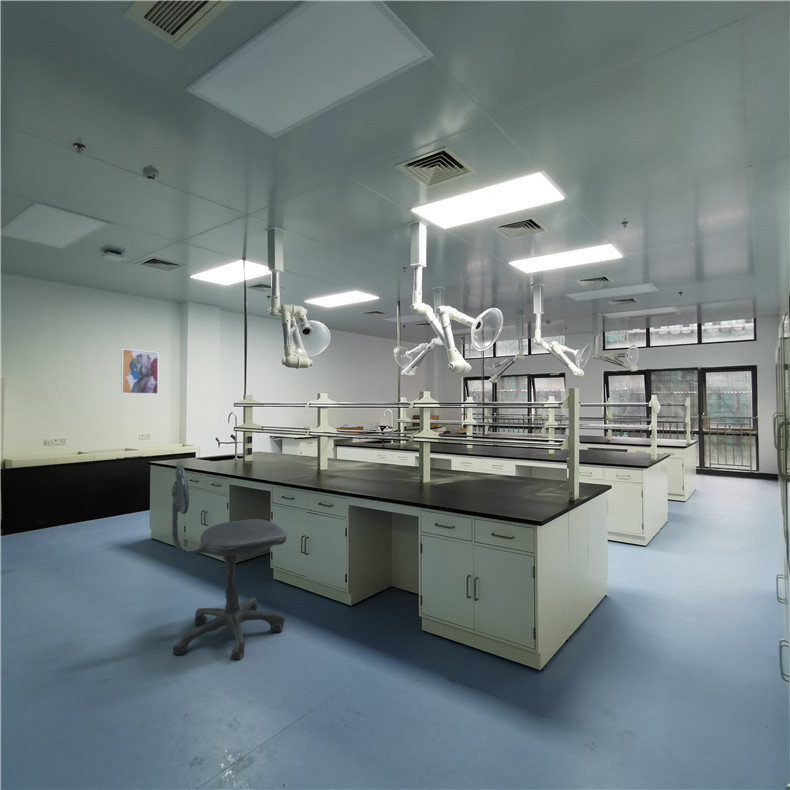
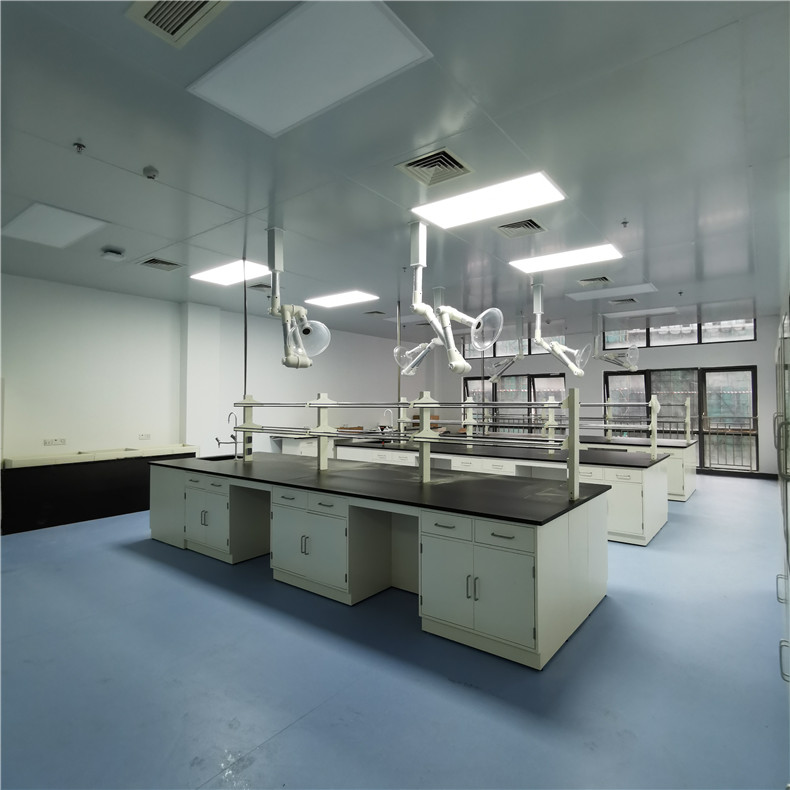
- wall art (140, 372)
- office chair (229, 548)
